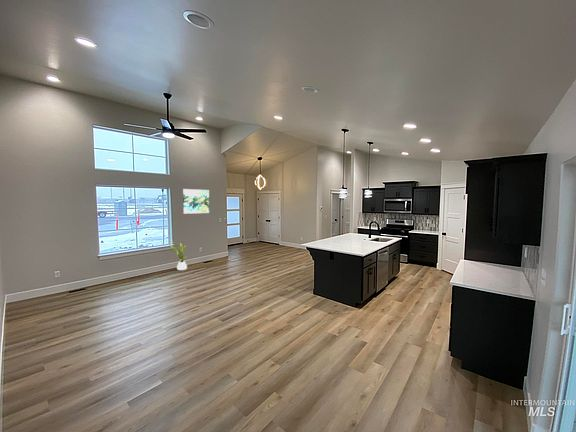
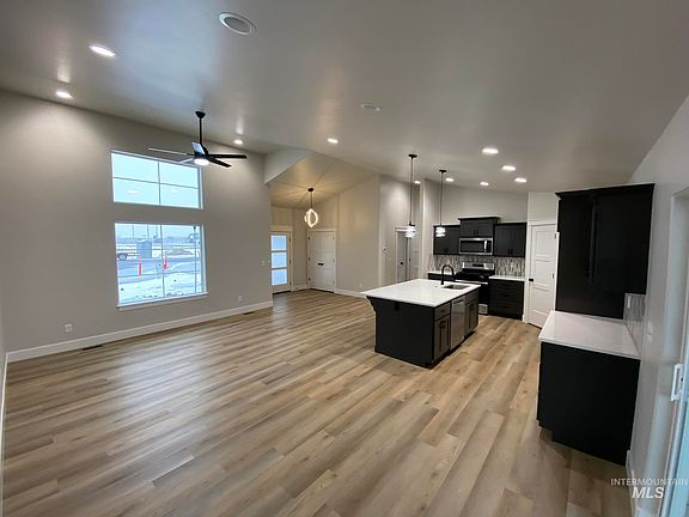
- house plant (180, 255)
- wall art (196, 201)
